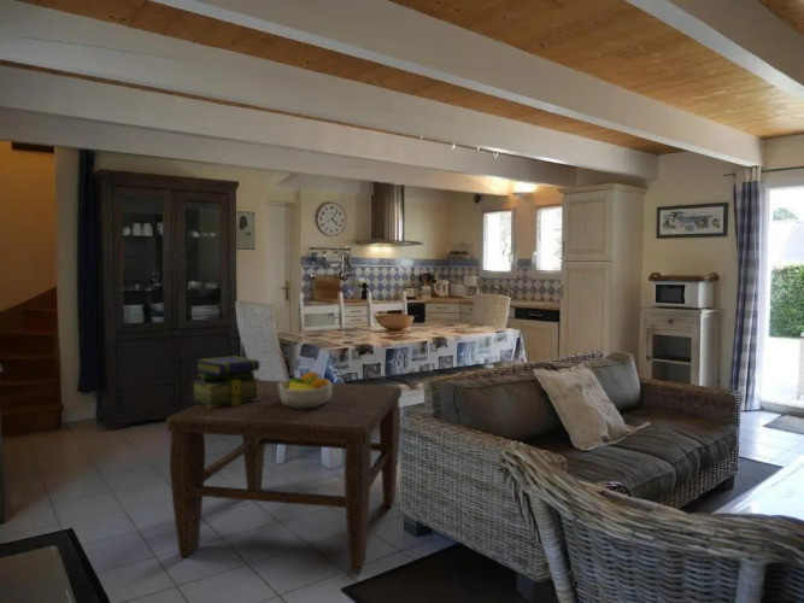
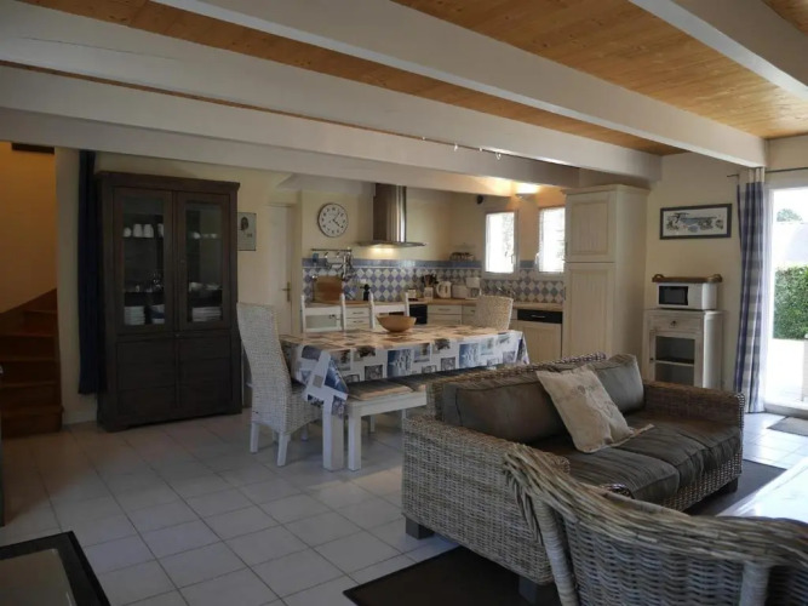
- stack of books (227, 379)
- coffee table (298, 445)
- fruit bowl (305, 388)
